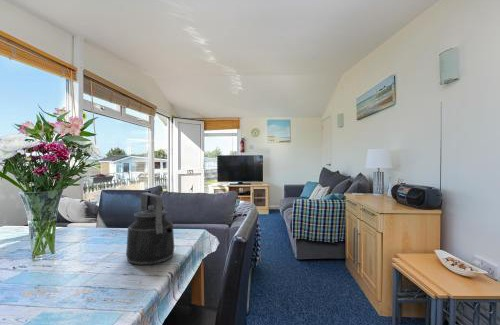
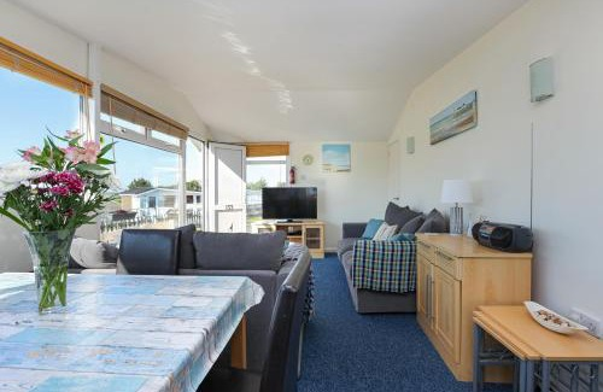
- kettle (155, 227)
